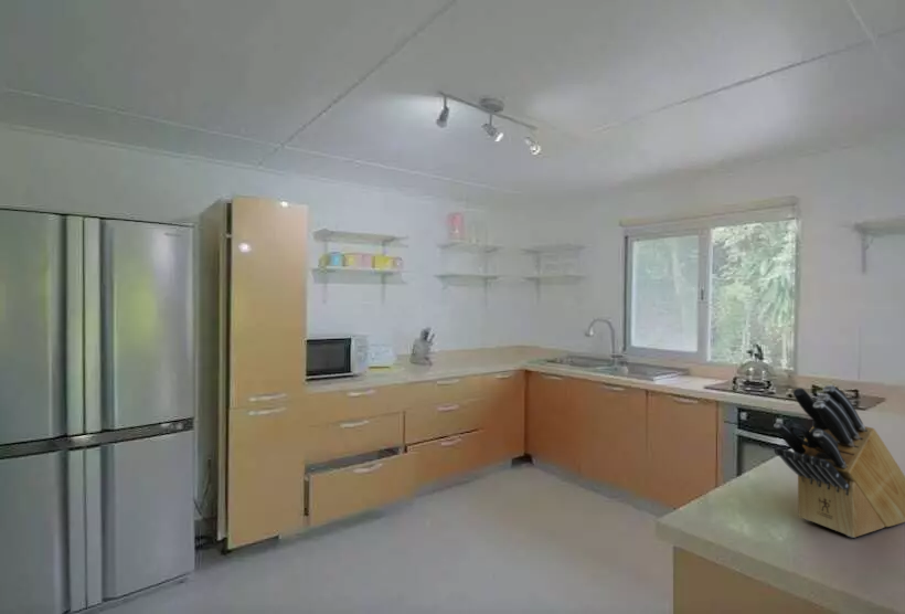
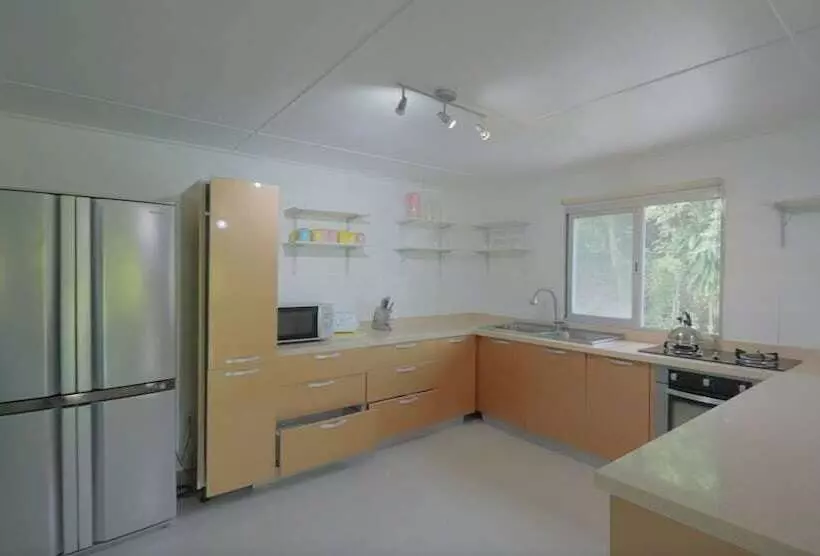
- knife block (848, 451)
